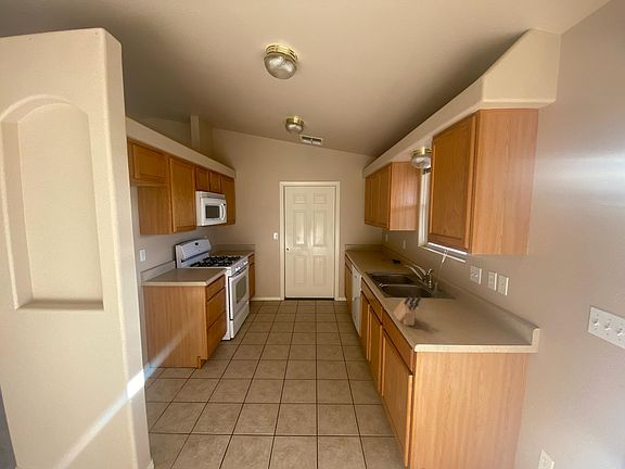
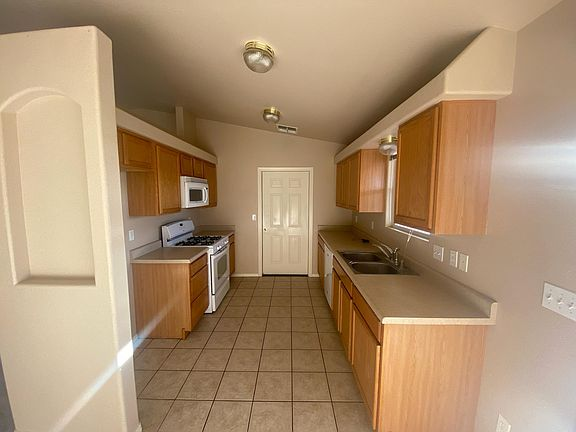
- knife block (407, 306)
